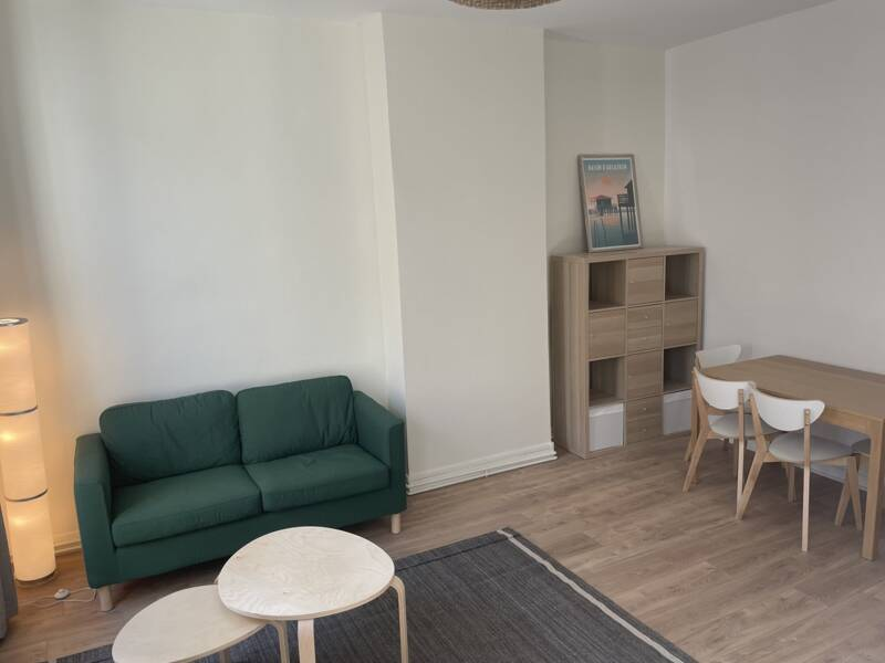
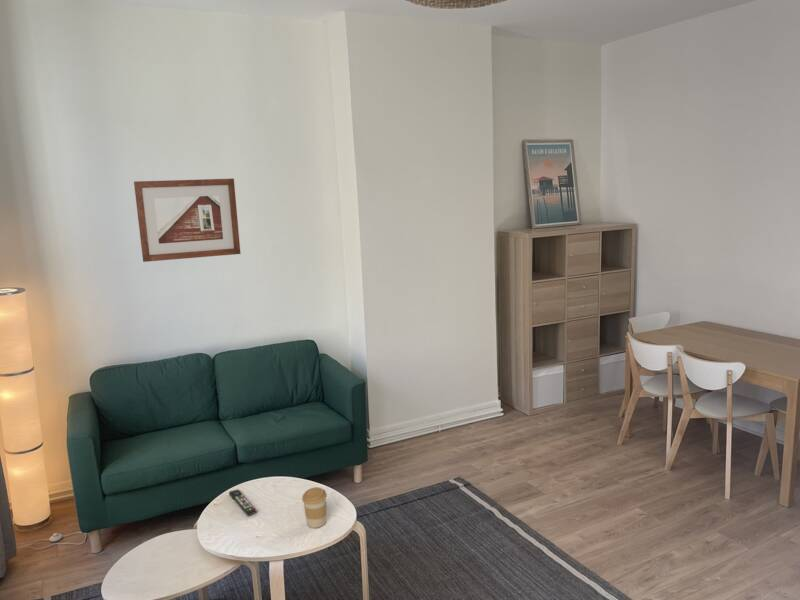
+ picture frame (189, 219)
+ remote control (242, 501)
+ coffee cup (315, 507)
